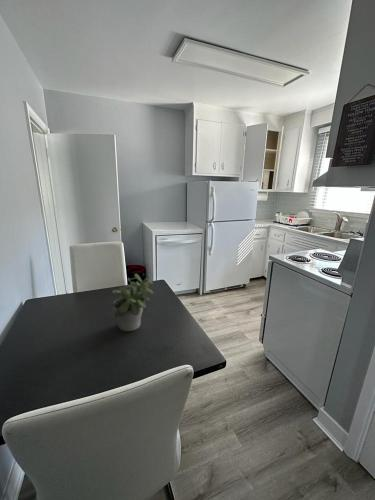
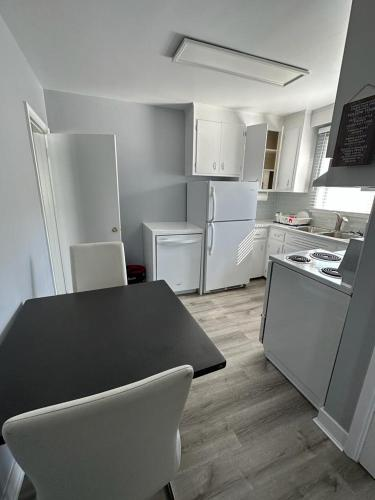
- potted plant (135, 304)
